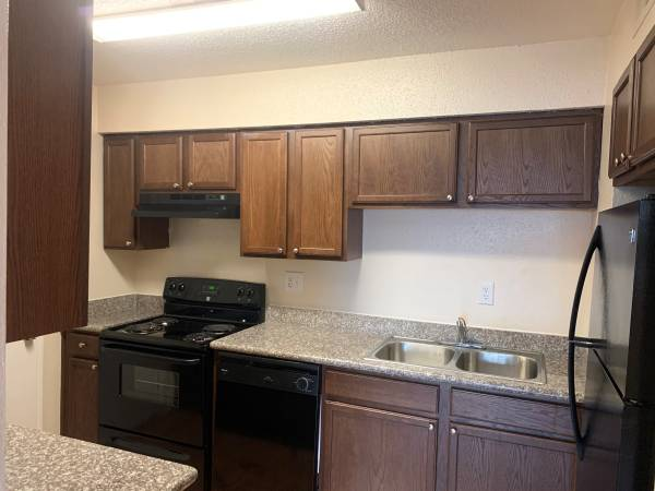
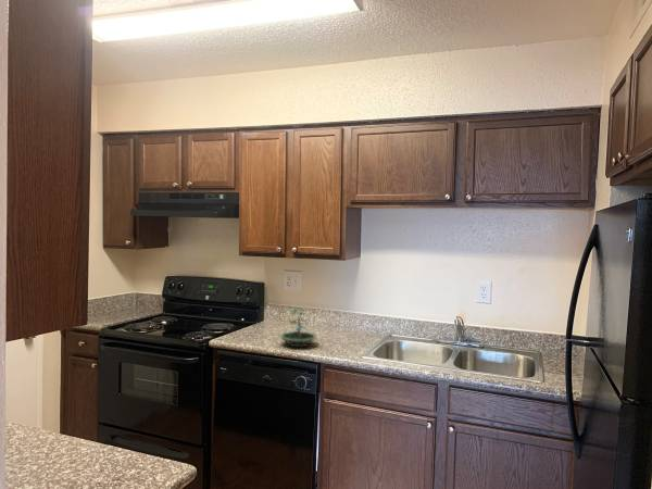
+ terrarium (299, 315)
